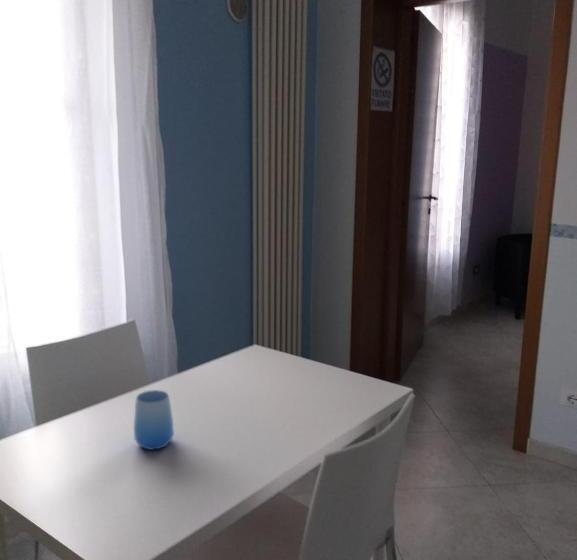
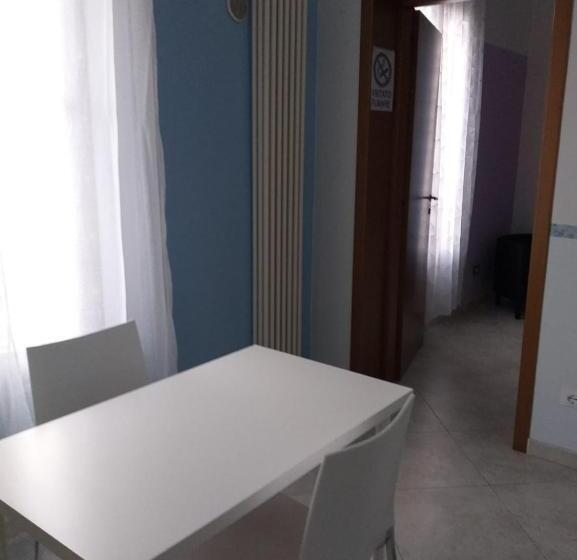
- cup (153, 419)
